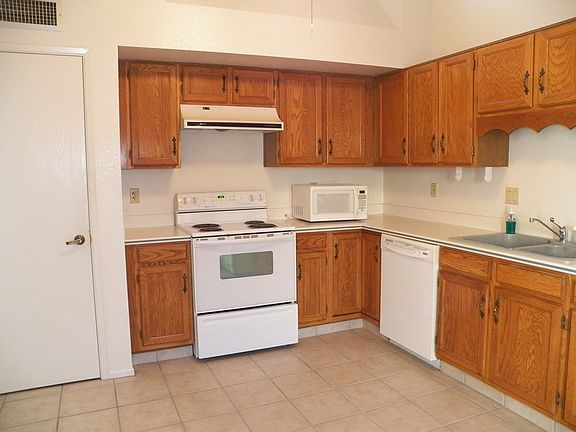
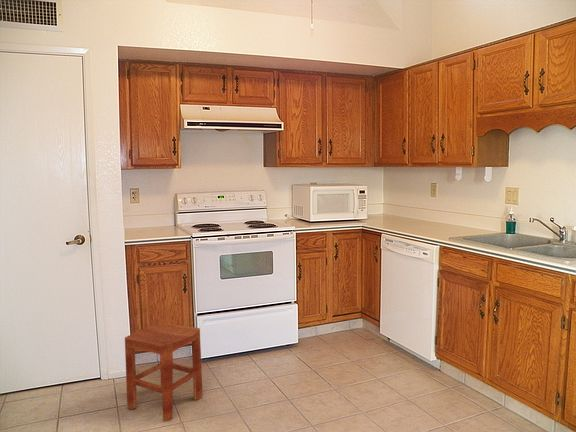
+ stool (165, 367)
